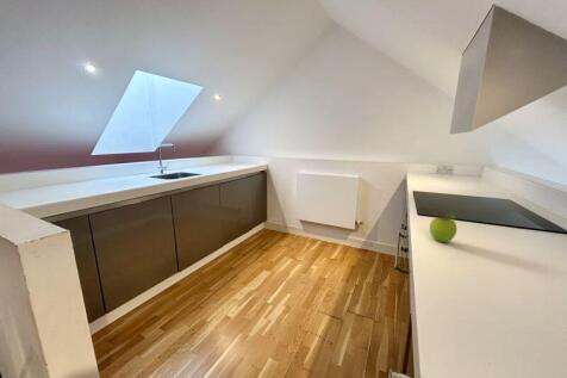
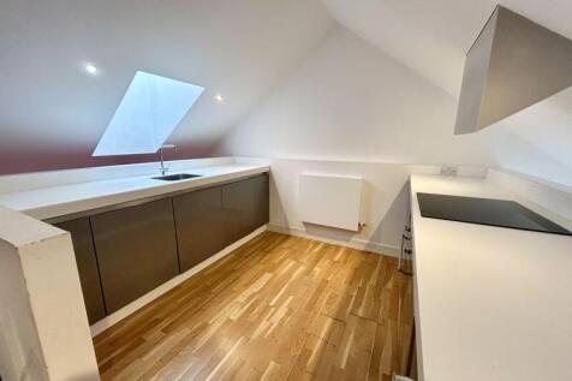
- fruit (444, 227)
